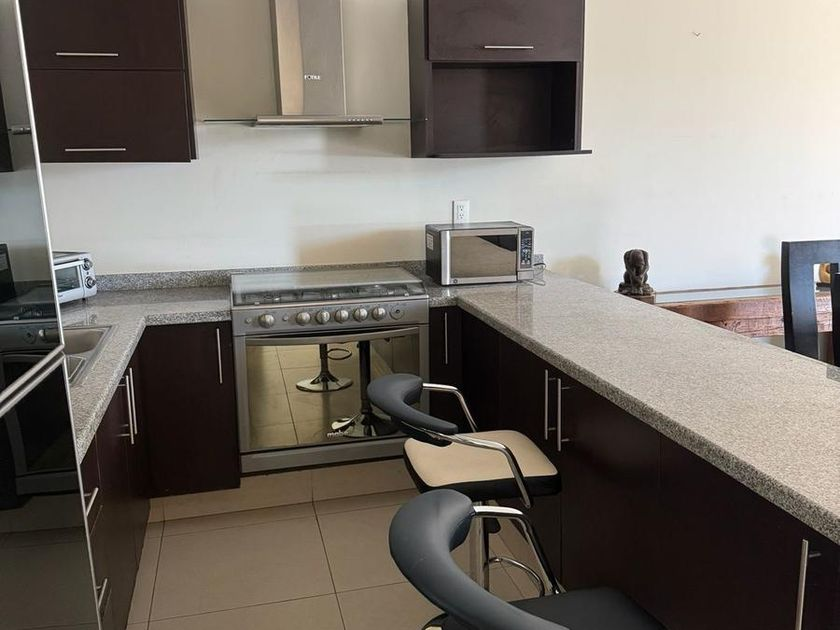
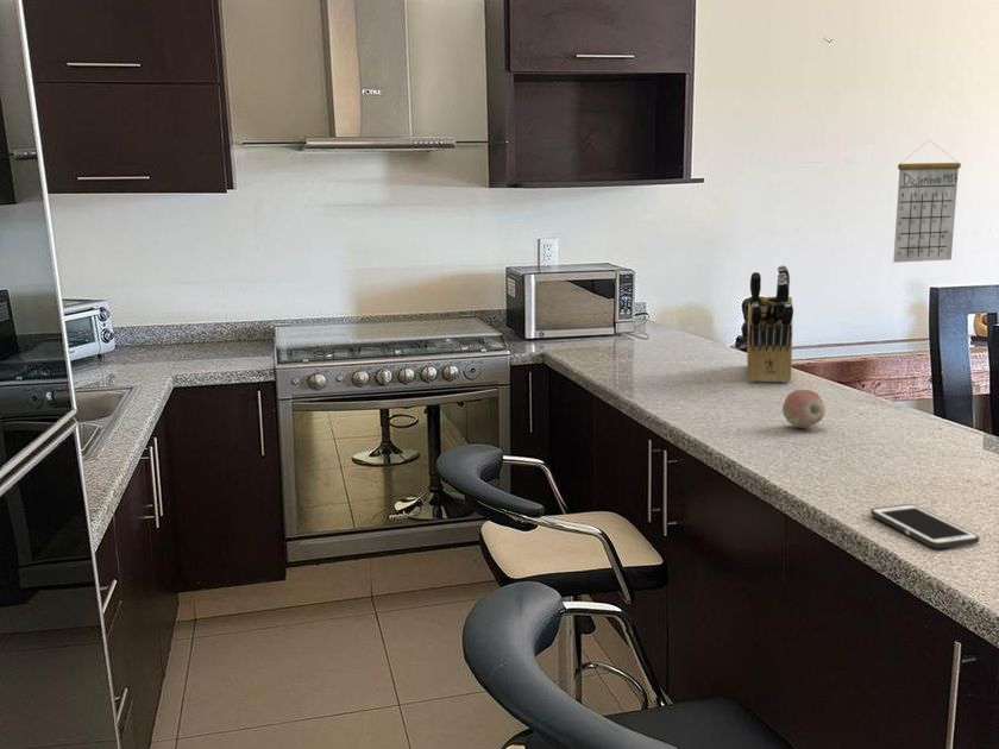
+ fruit (805, 409)
+ calendar (926, 201)
+ knife block (769, 320)
+ cell phone (922, 524)
